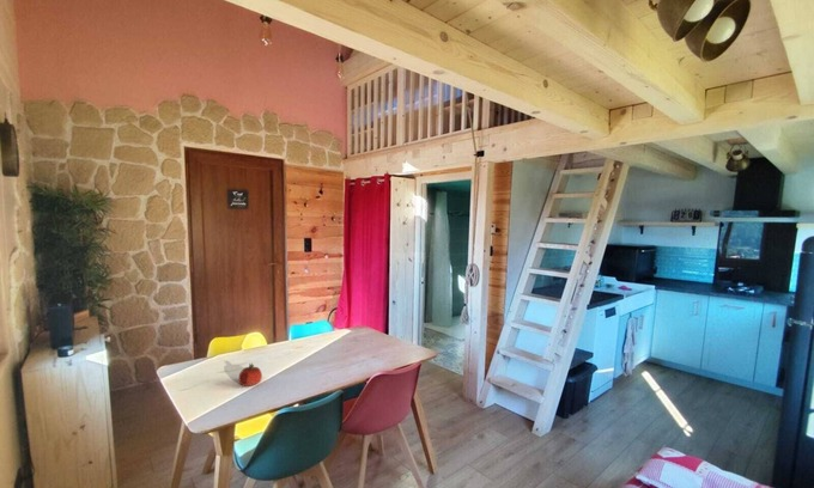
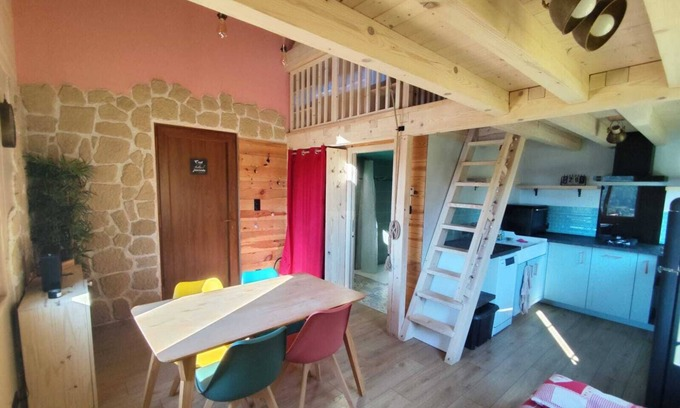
- fruit (250, 373)
